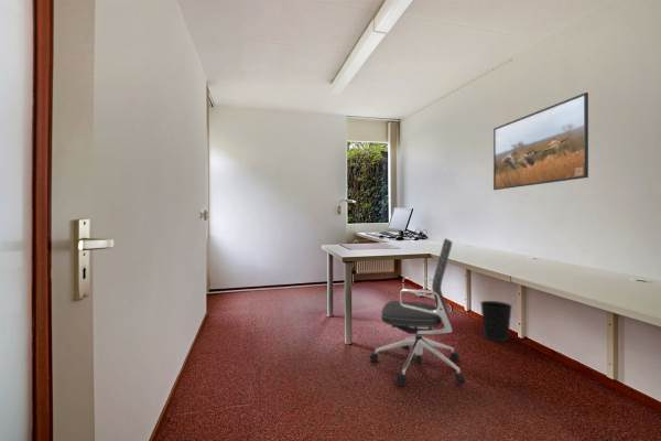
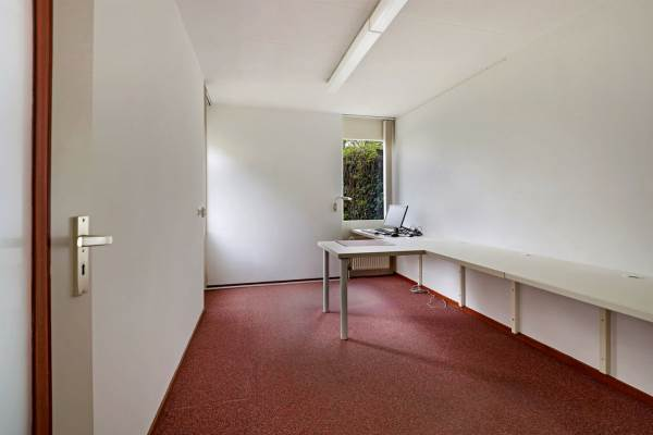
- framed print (533, 149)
- office chair (414, 302)
- wastebasket (496, 320)
